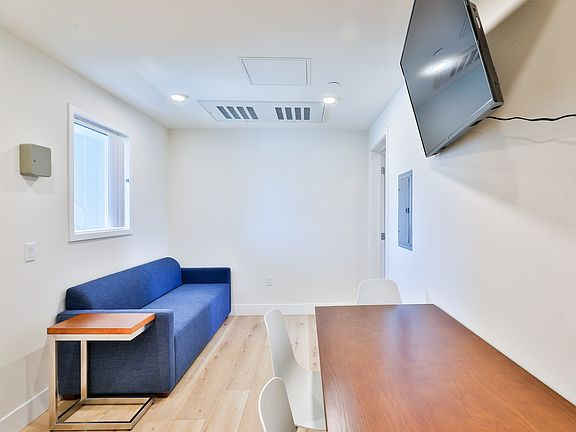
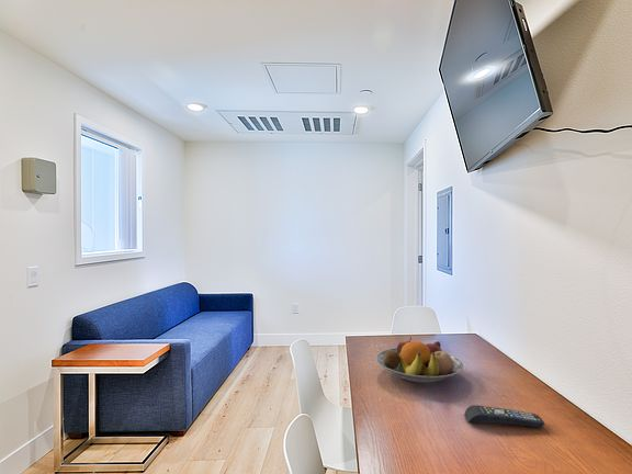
+ fruit bowl (418, 357)
+ remote control (503, 416)
